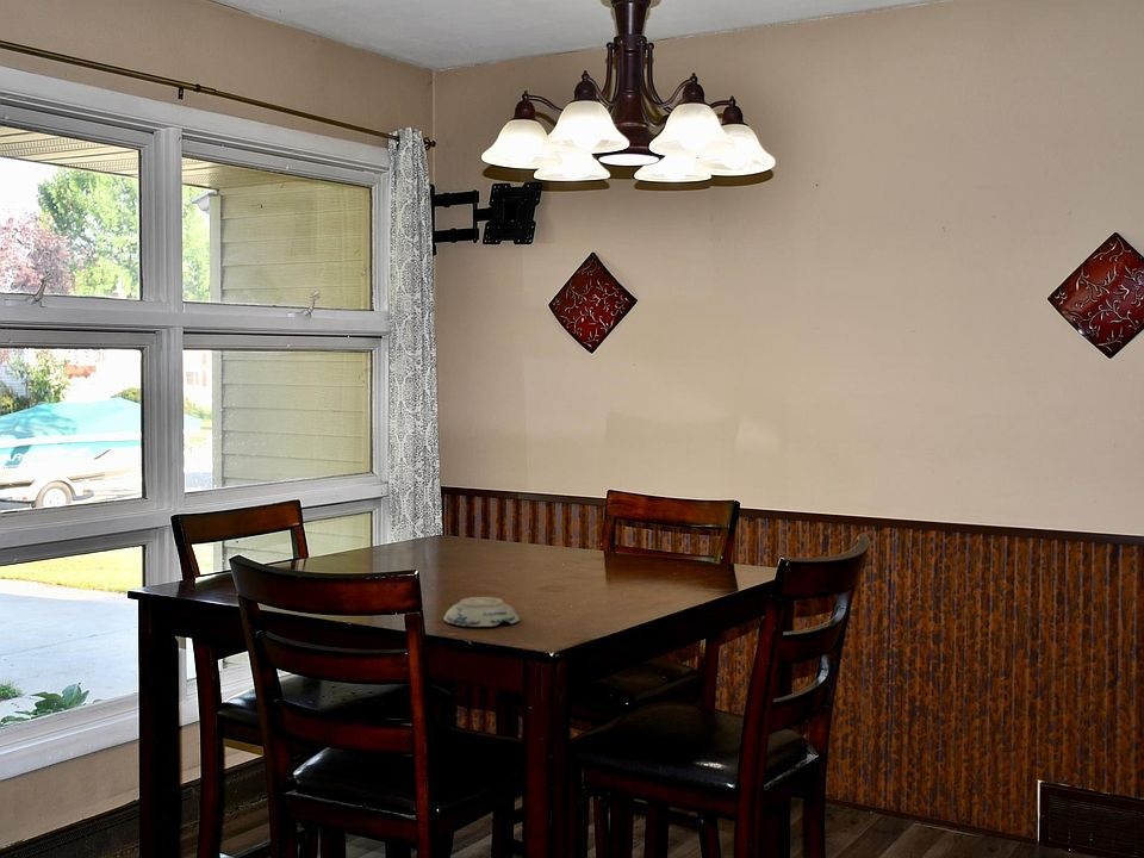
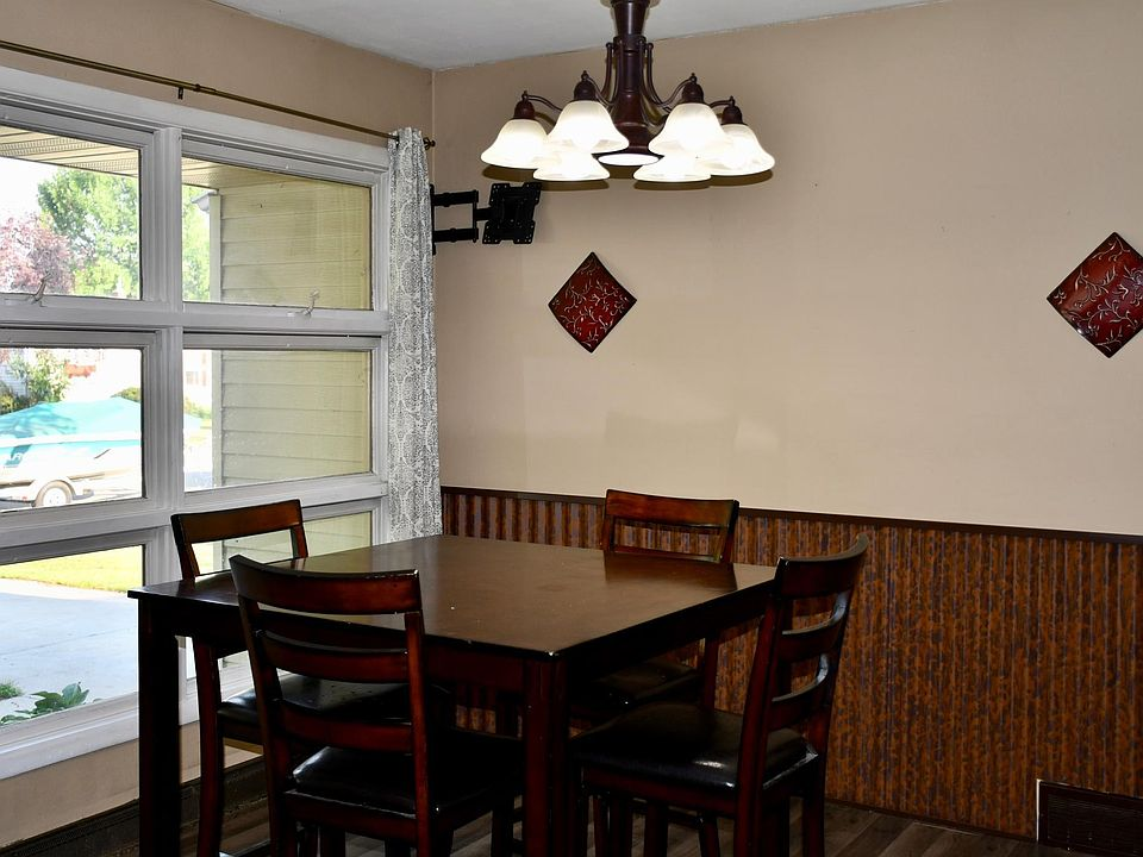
- decorative bowl (481, 609)
